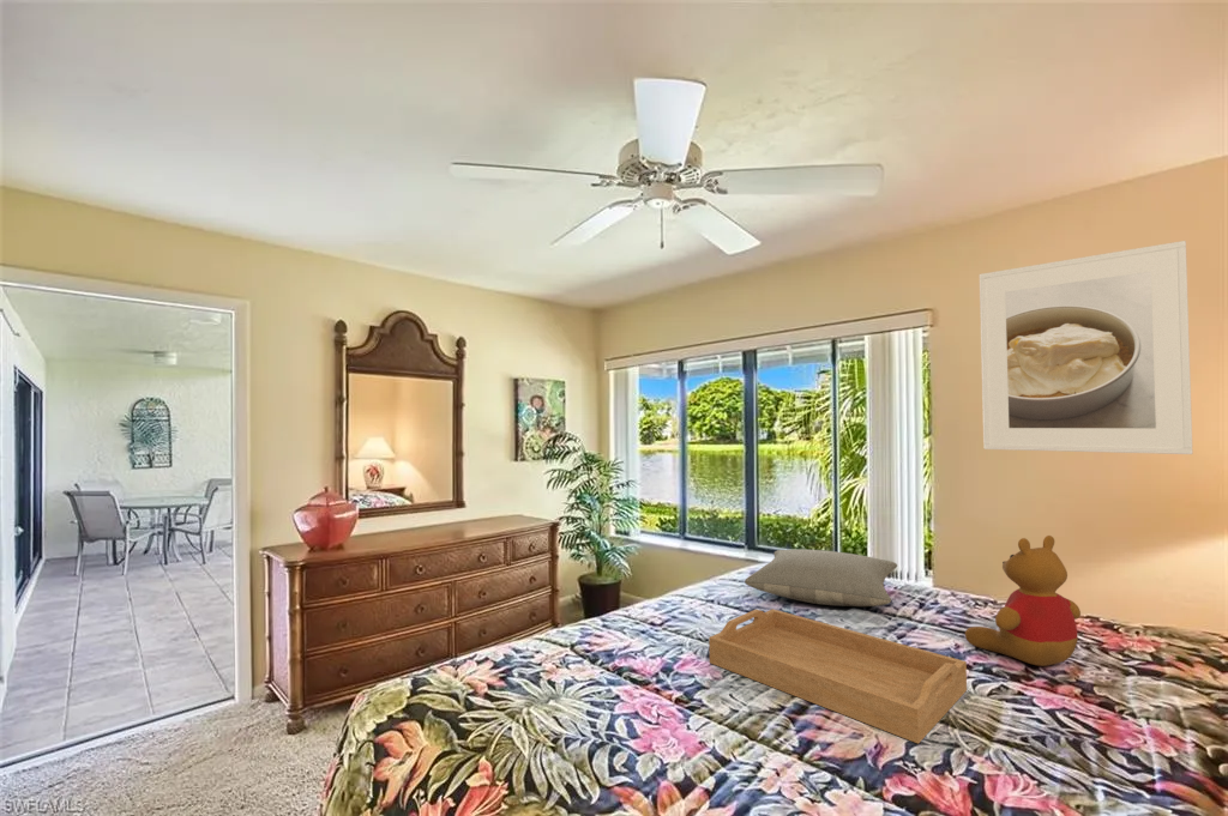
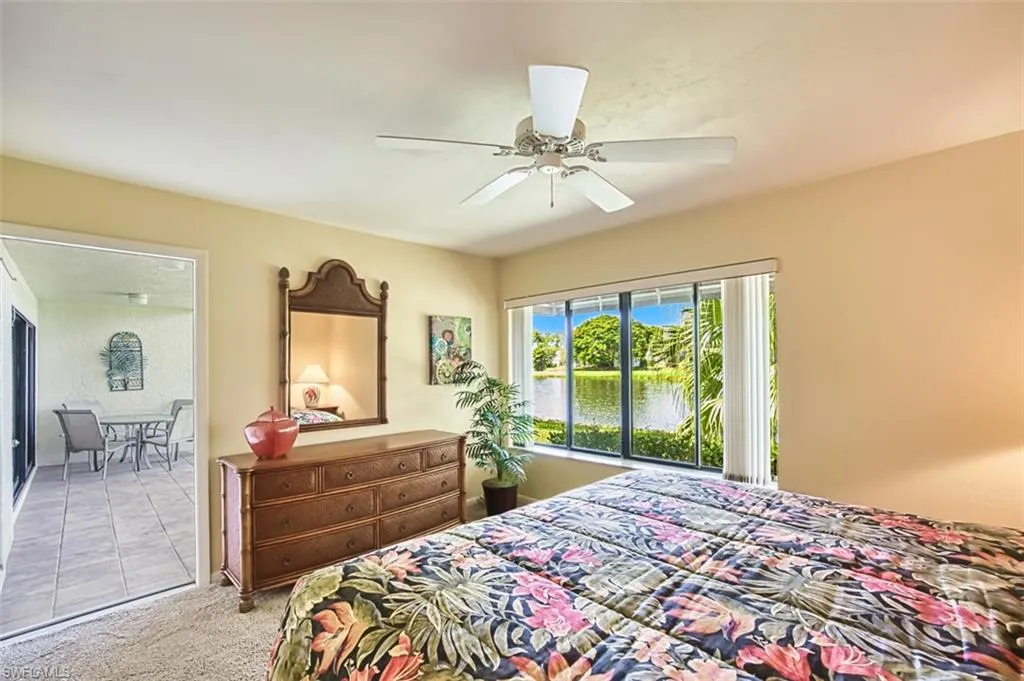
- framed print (1074, 355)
- pillow (824, 573)
- teddy bear (1019, 593)
- serving tray (830, 658)
